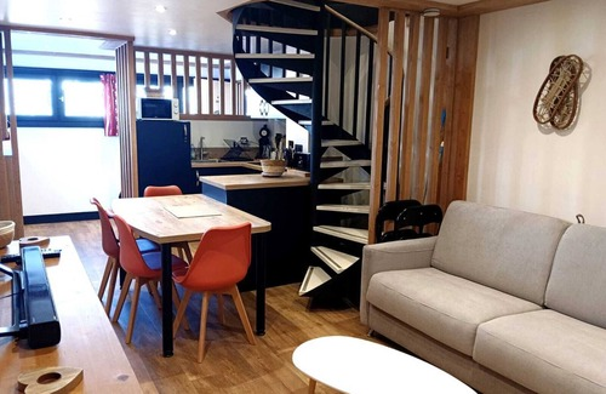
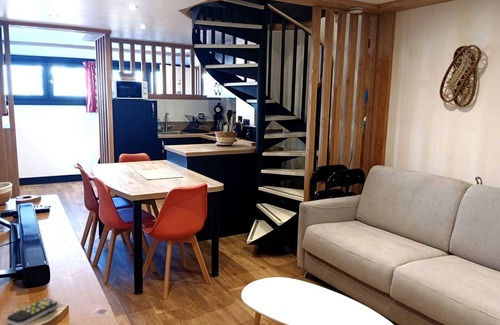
+ remote control (33, 311)
